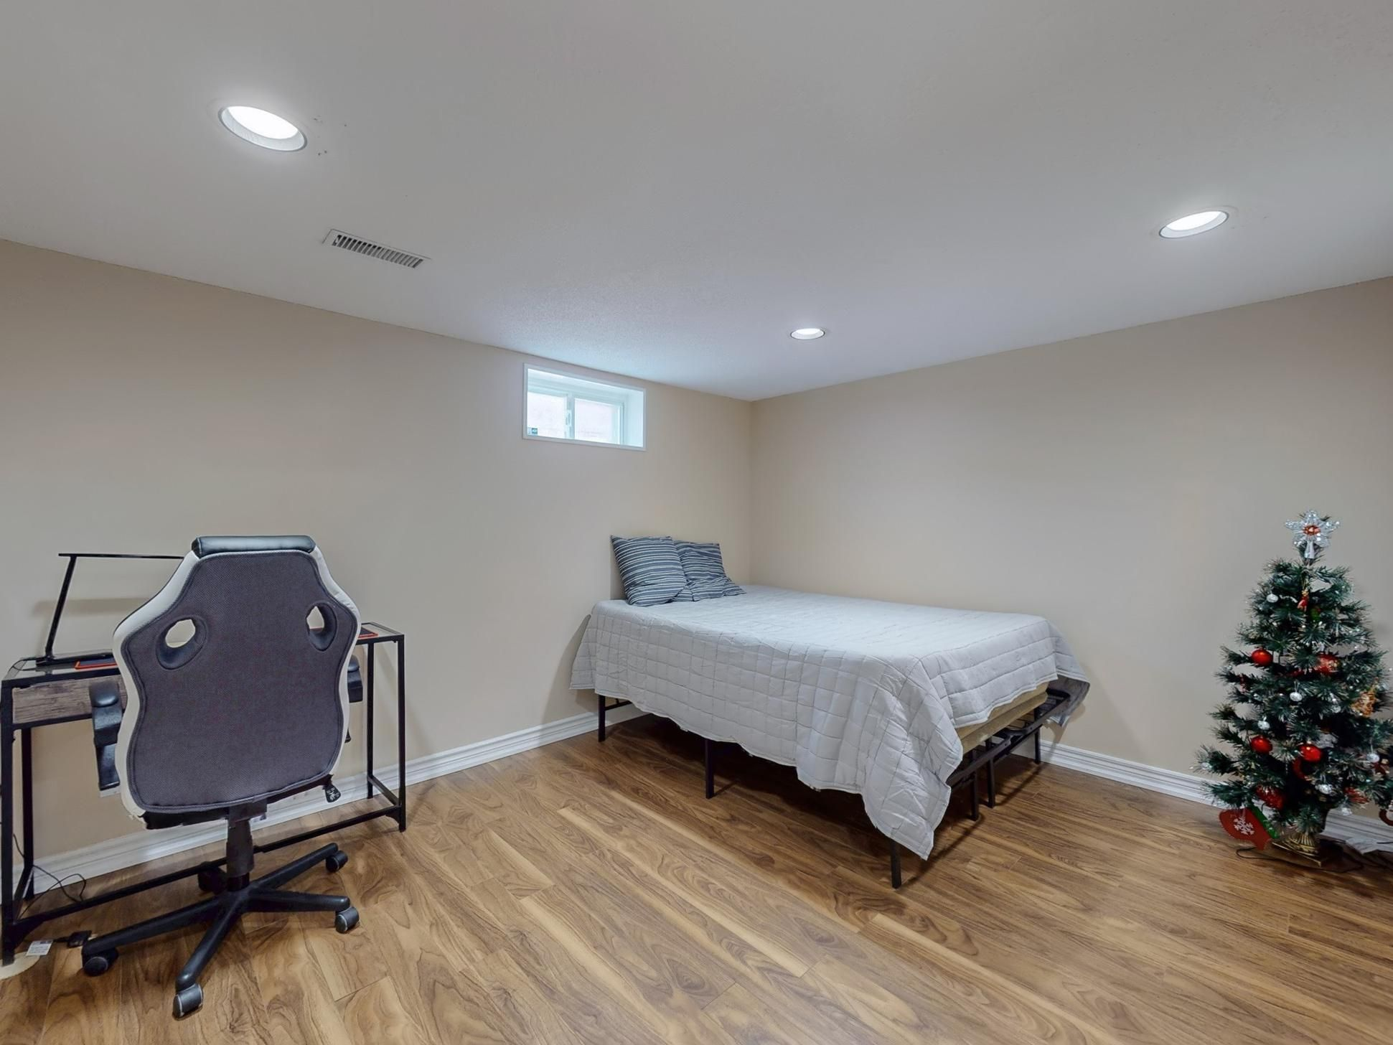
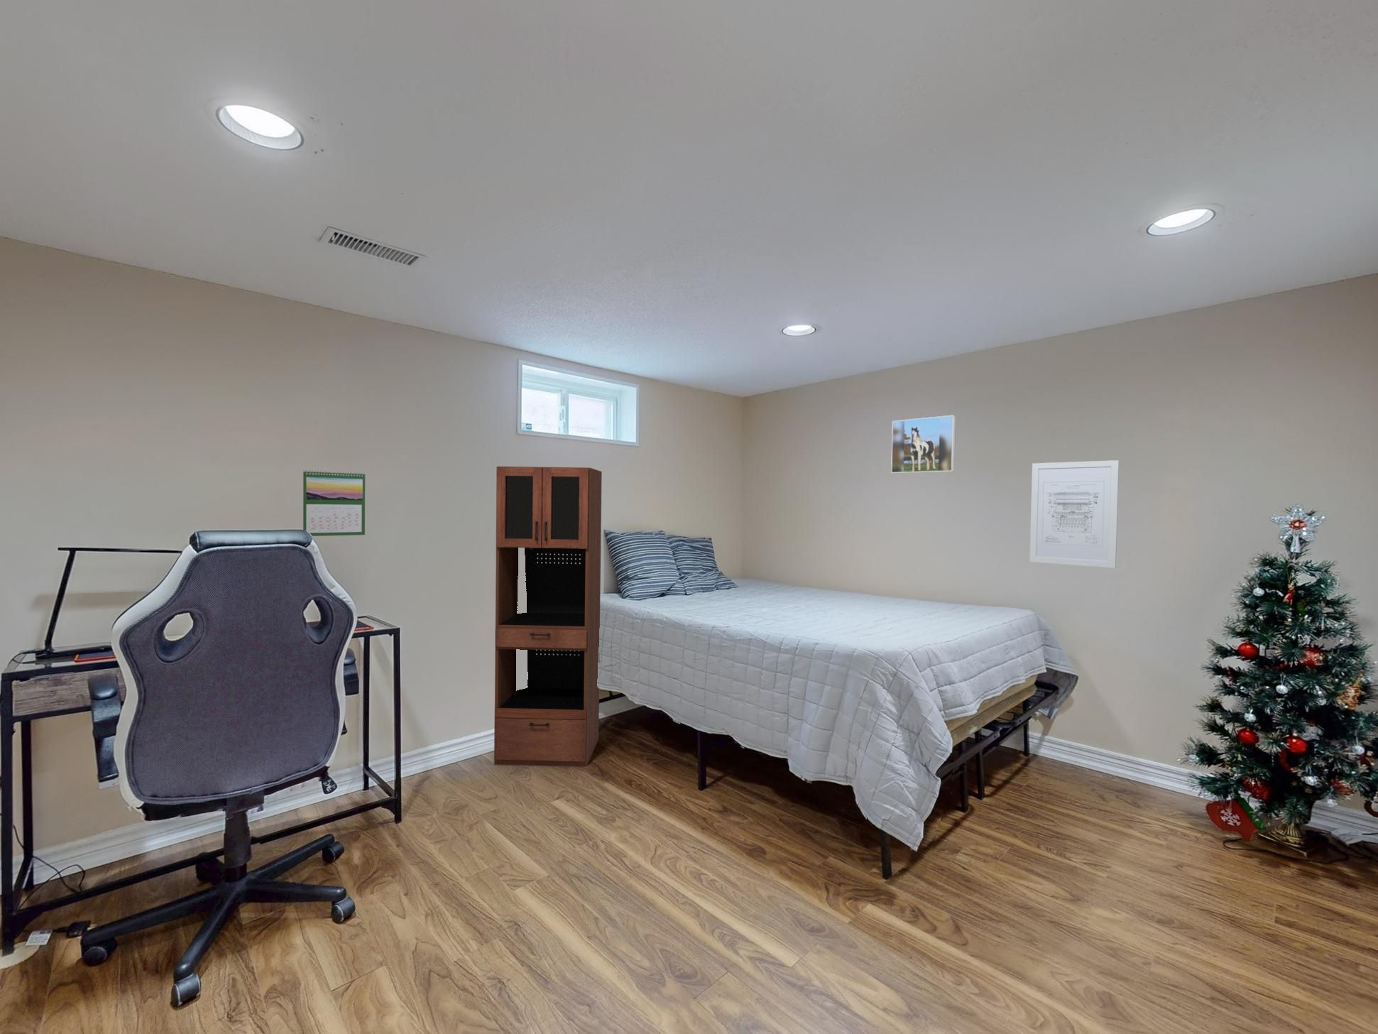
+ cabinet (551, 610)
+ wall art (1072, 513)
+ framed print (922, 445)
+ calendar (334, 502)
